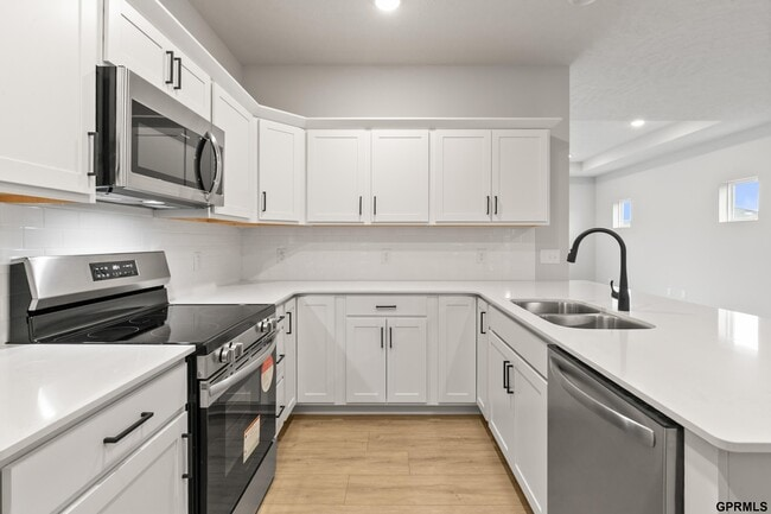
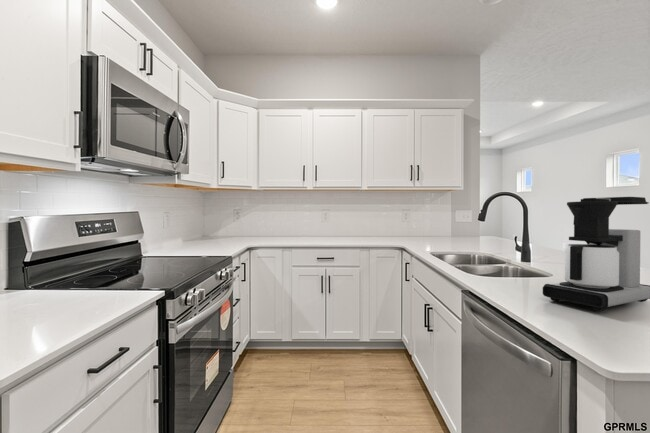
+ coffee maker (599, 249)
